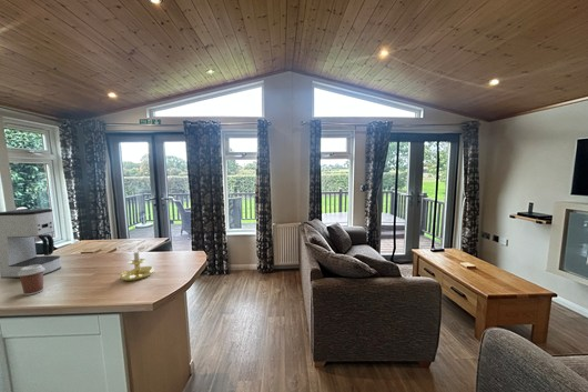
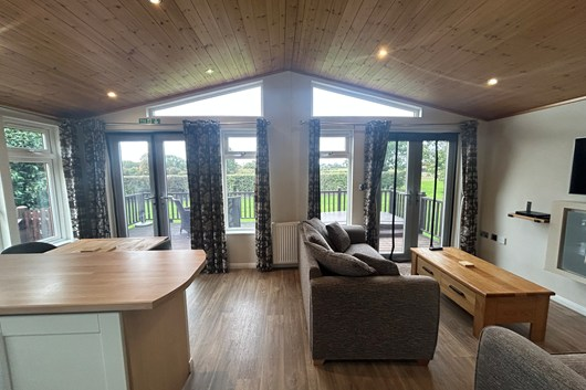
- coffee cup (32, 279)
- coffee maker (33, 240)
- candle holder (134, 260)
